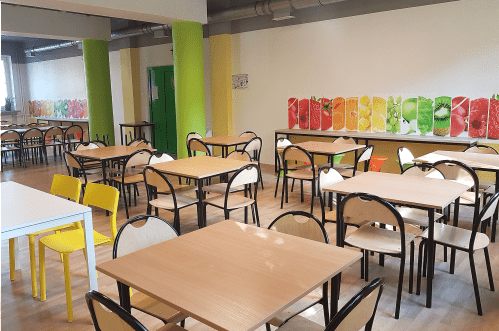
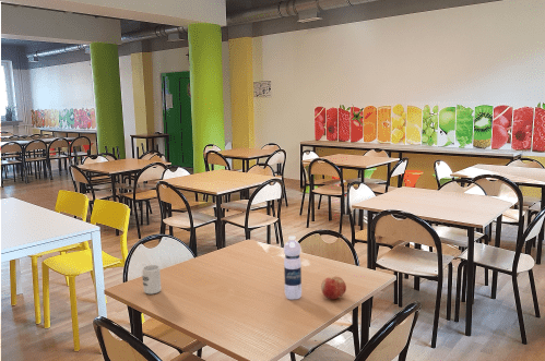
+ water bottle (292, 266)
+ cup (151, 279)
+ fruit (333, 287)
